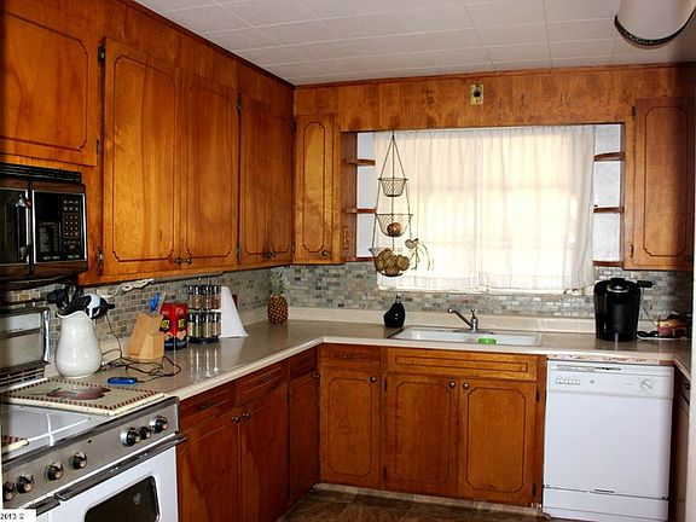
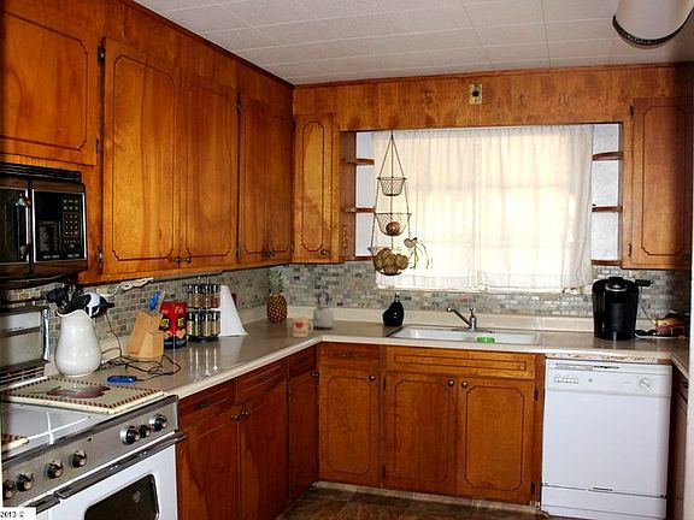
+ kettle (320, 311)
+ mug (302, 326)
